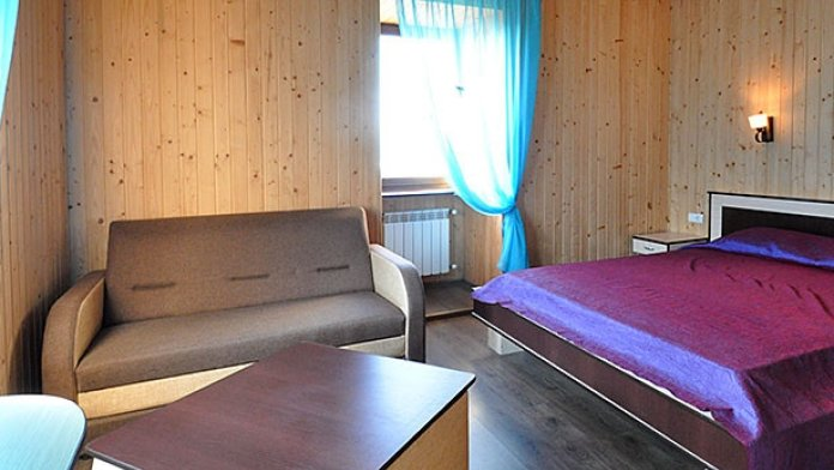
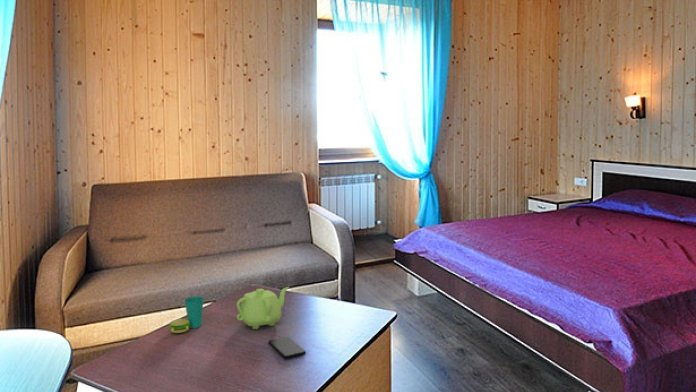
+ smartphone (286, 347)
+ cup (187, 314)
+ teapot (264, 306)
